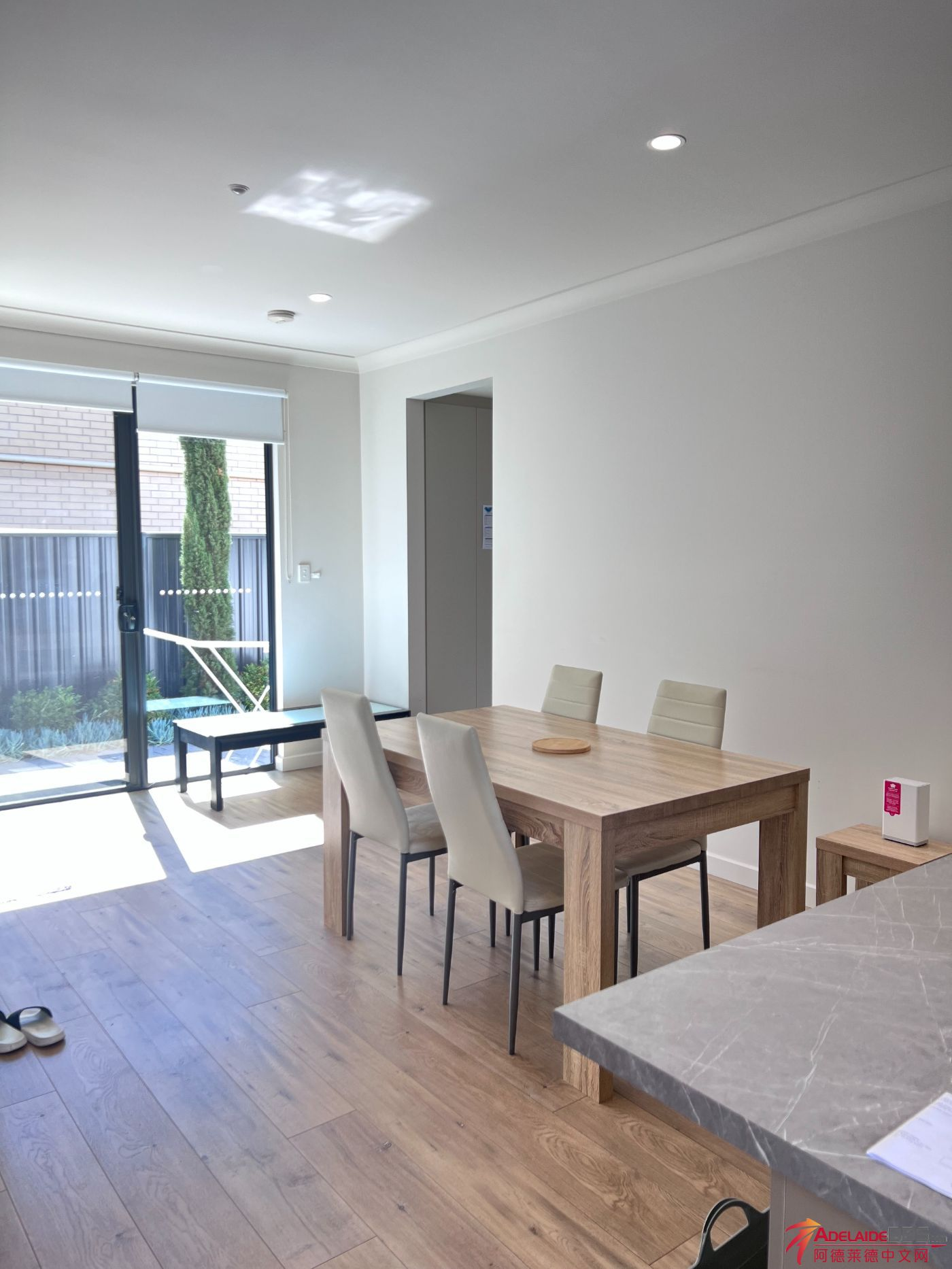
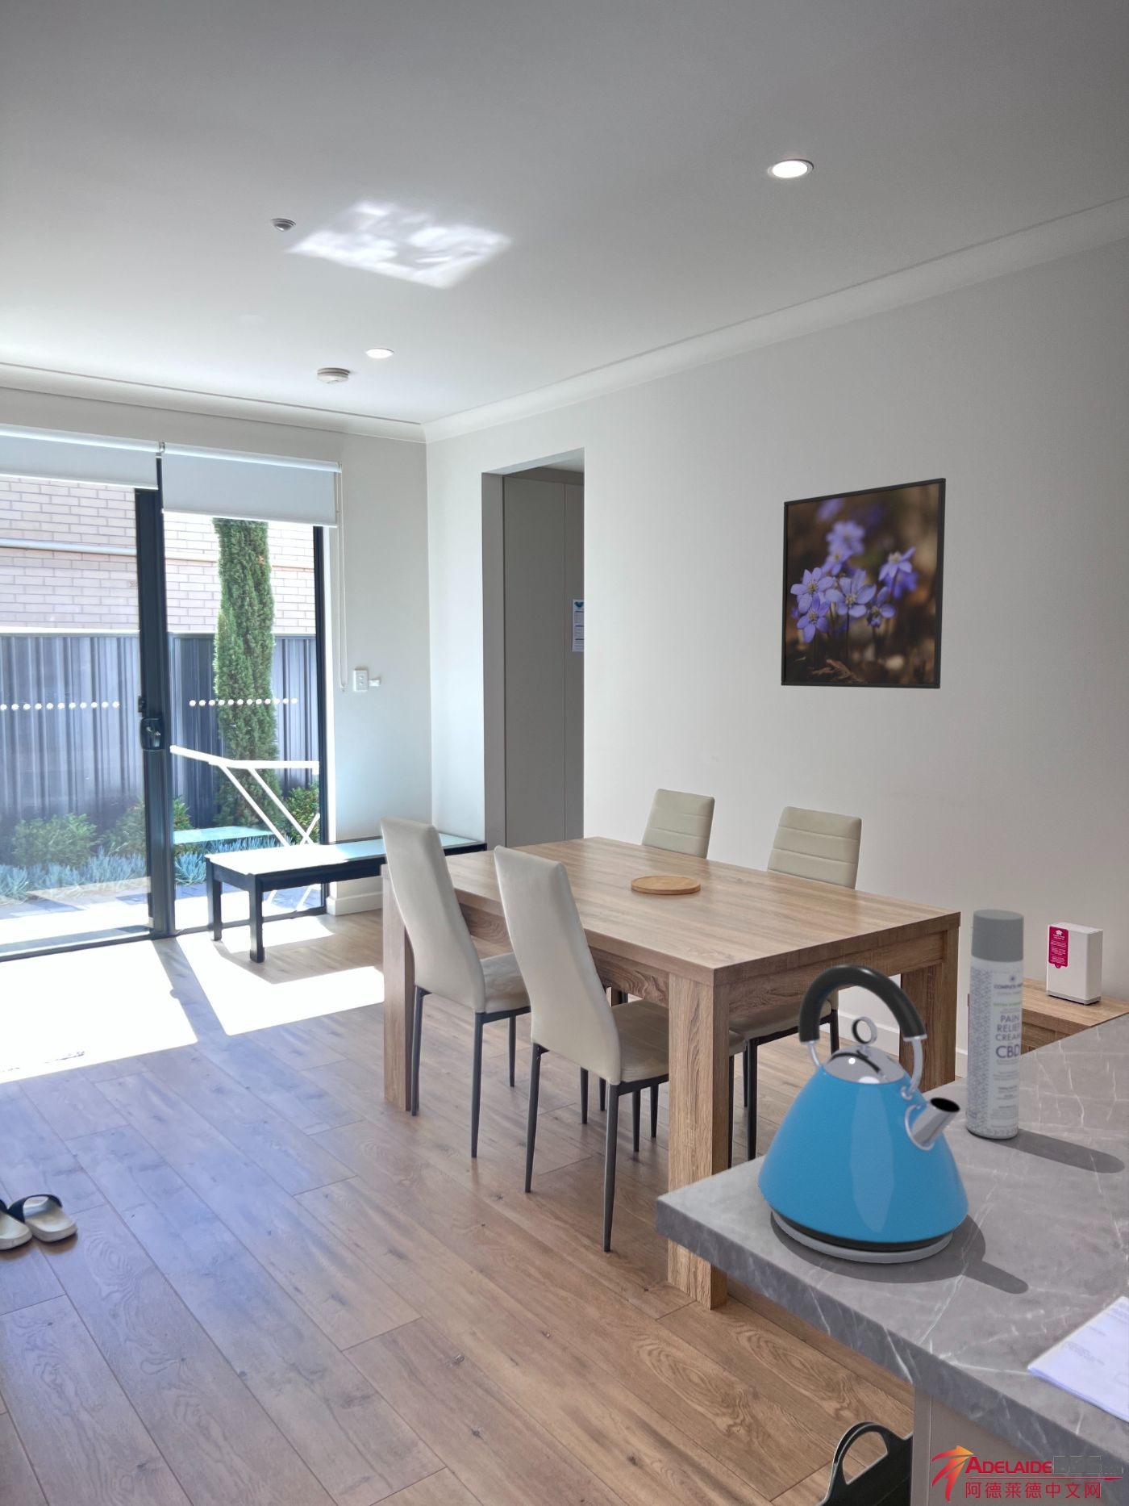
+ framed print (857, 589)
+ spray bottle (994, 1022)
+ kettle (856, 1091)
